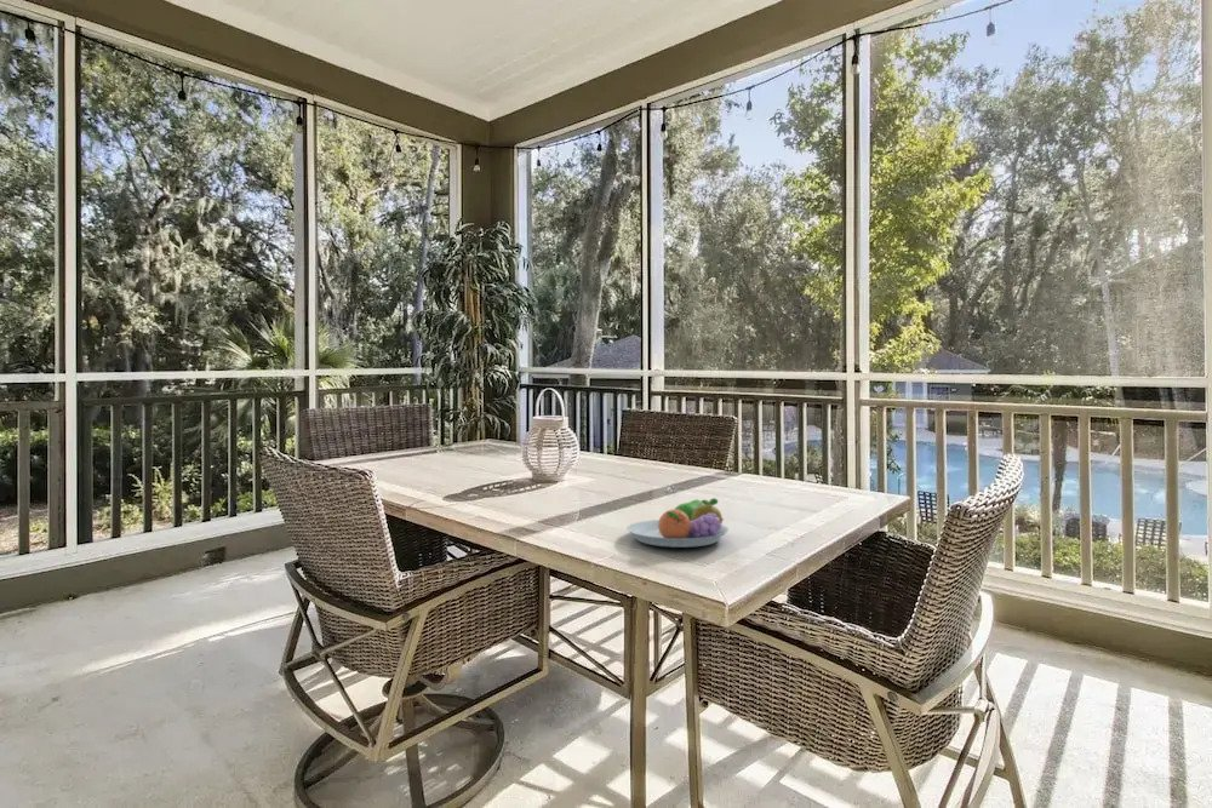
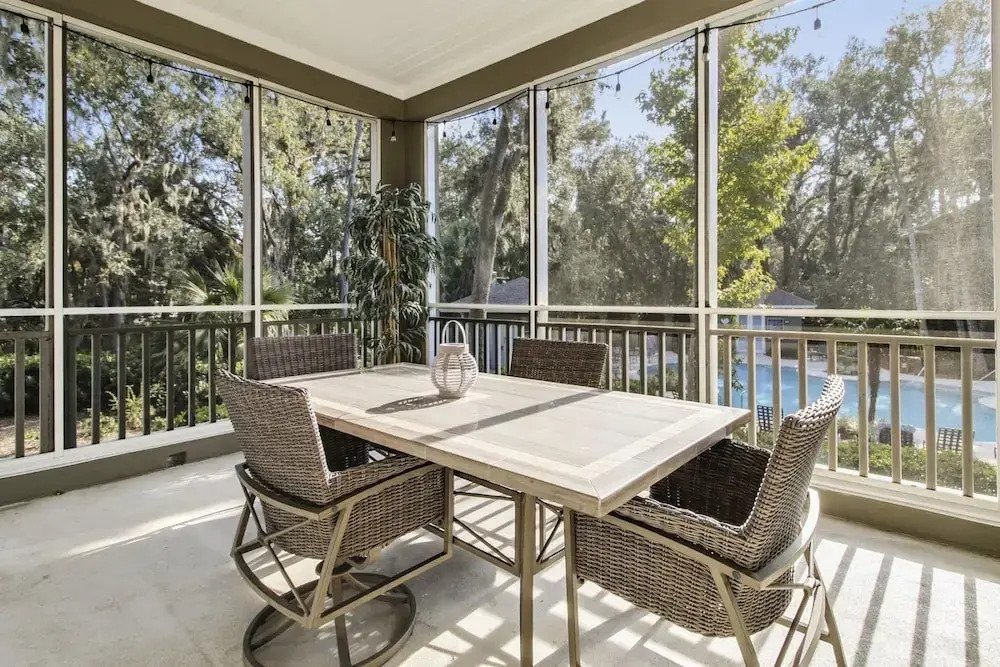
- fruit bowl (680, 517)
